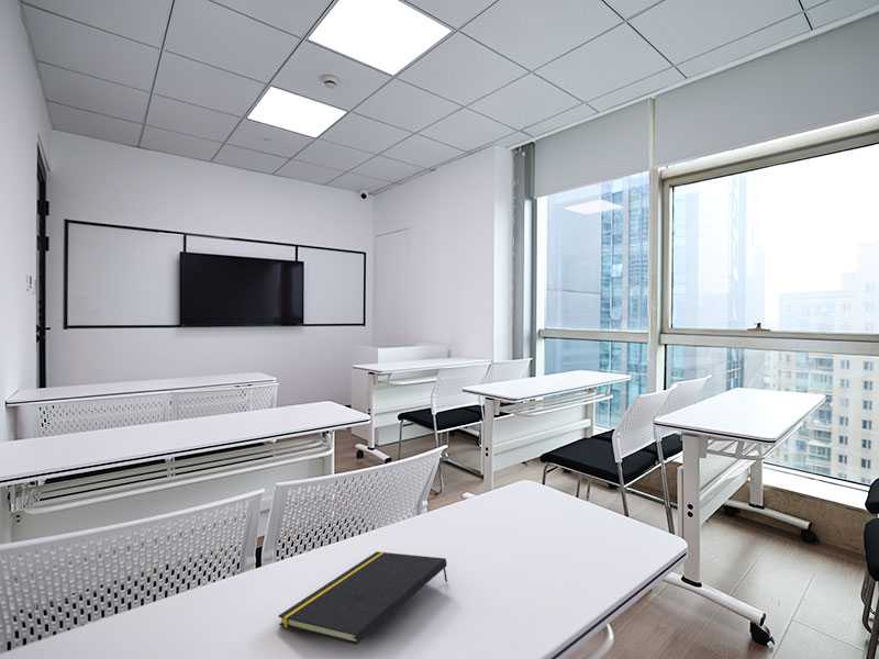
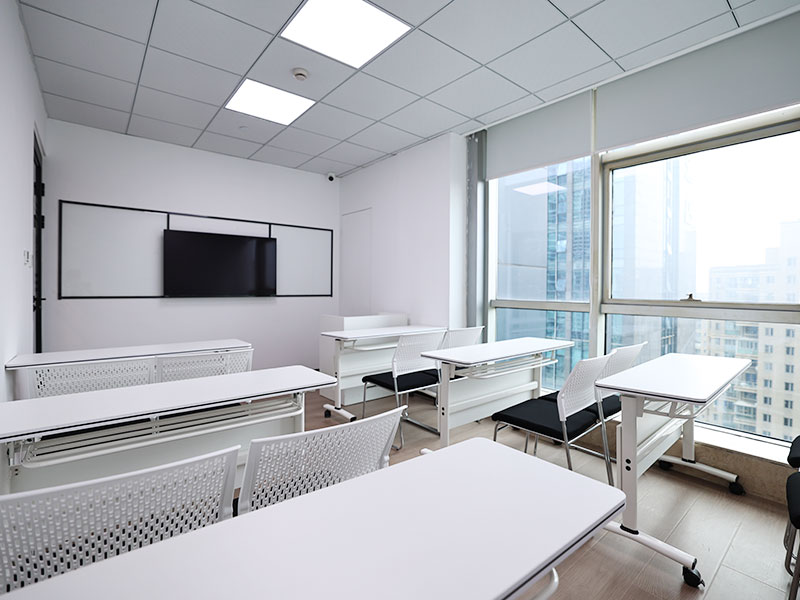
- notepad (368, 589)
